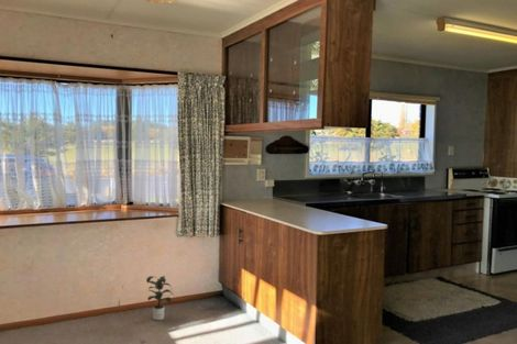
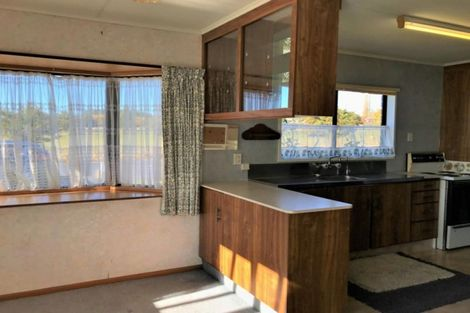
- potted plant (161, 296)
